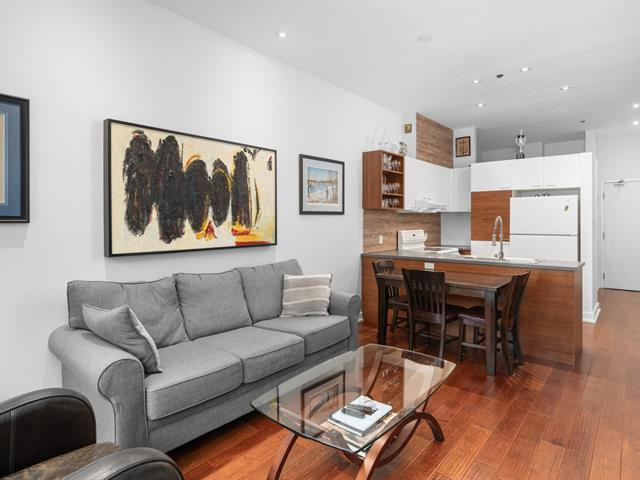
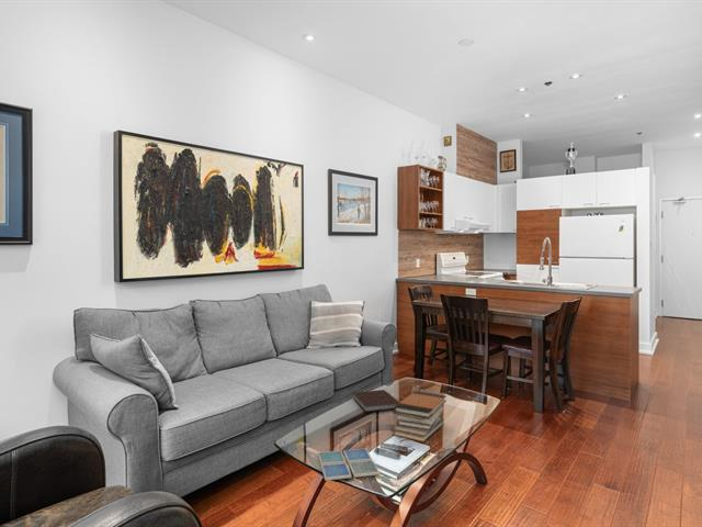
+ drink coaster (348, 462)
+ book stack (420, 414)
+ notebook (375, 400)
